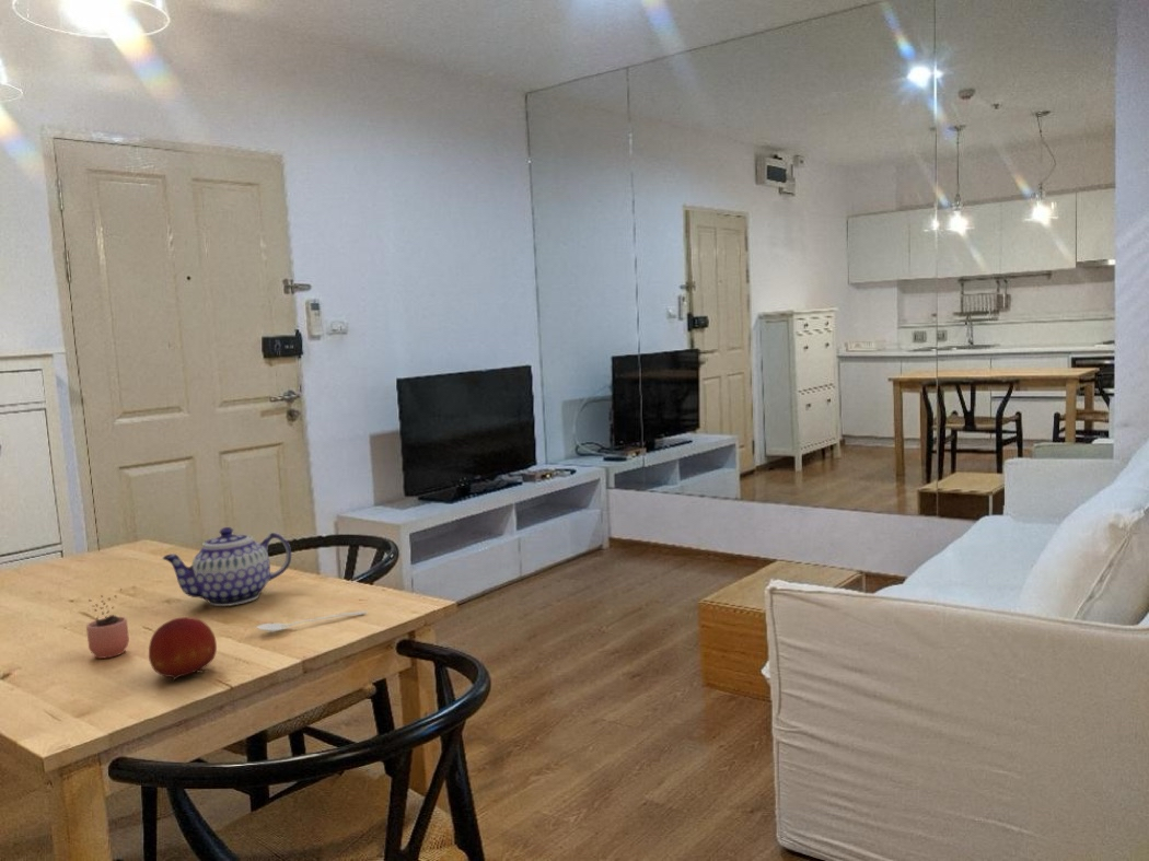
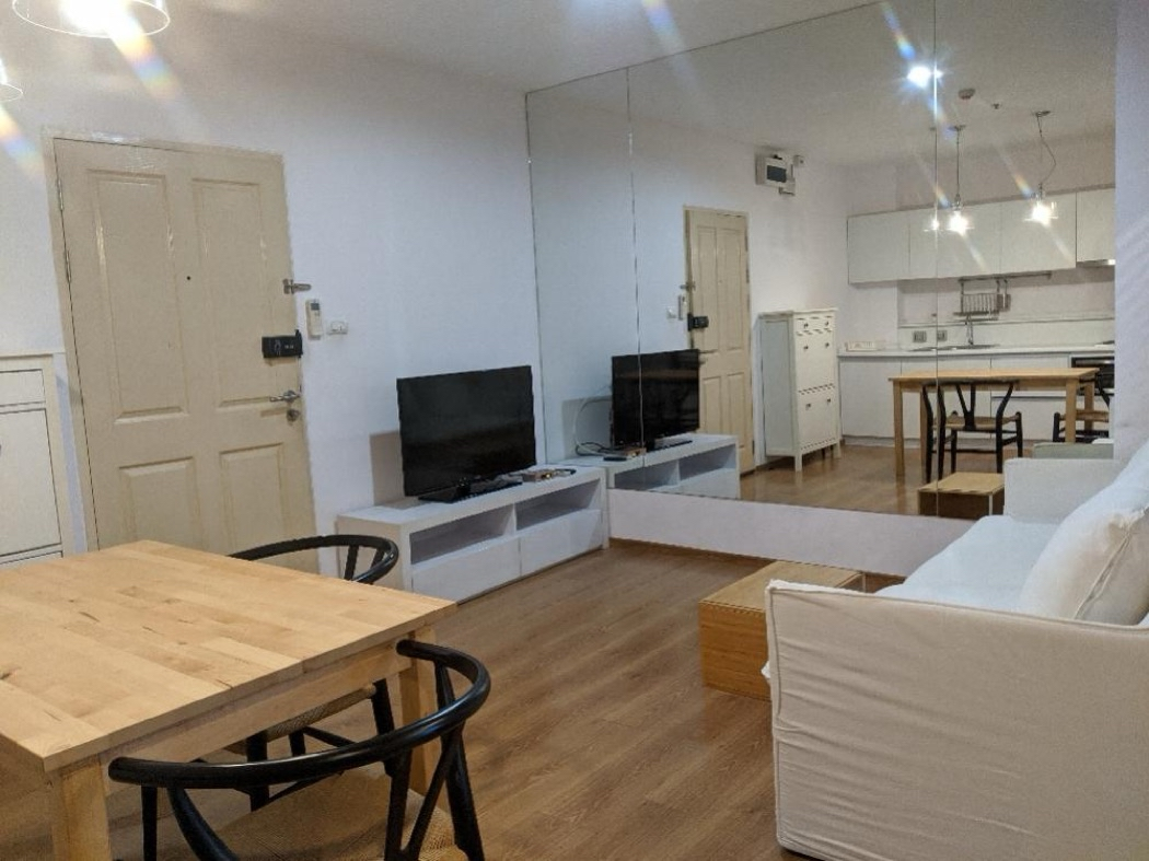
- fruit (182, 645)
- teapot (230, 563)
- stirrer (313, 619)
- cocoa (106, 620)
